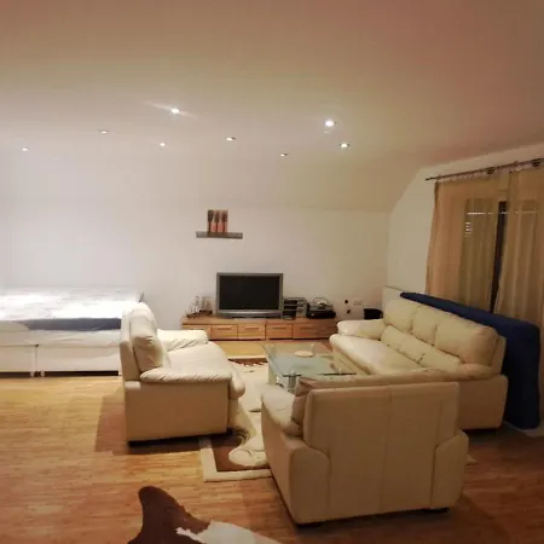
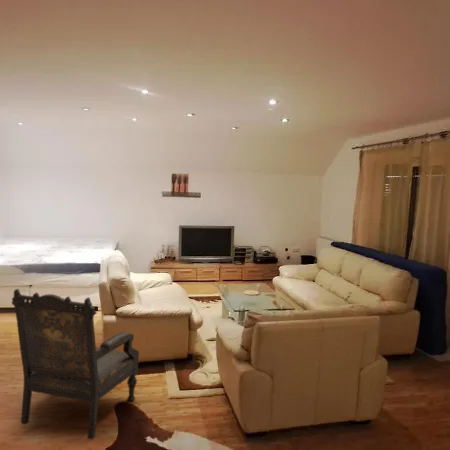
+ armchair (79, 349)
